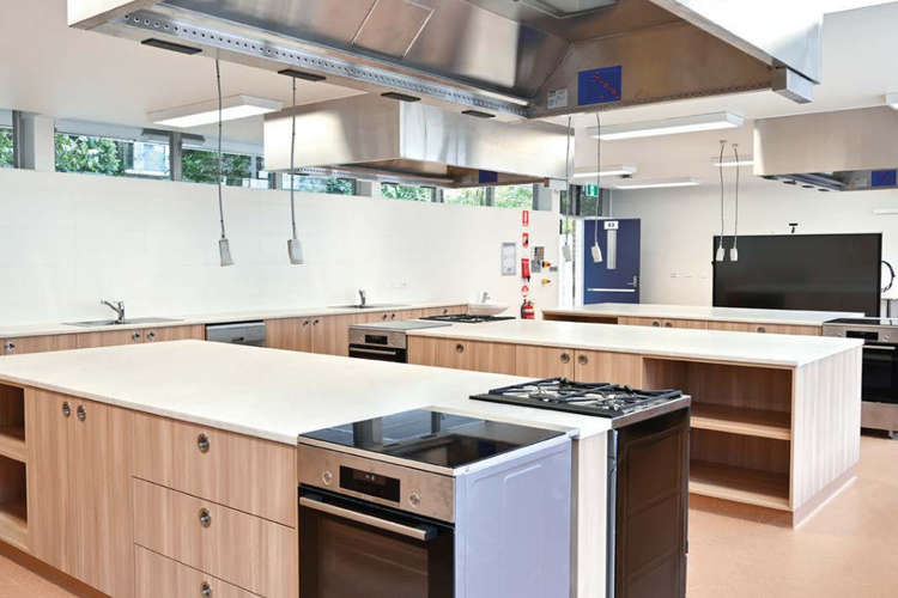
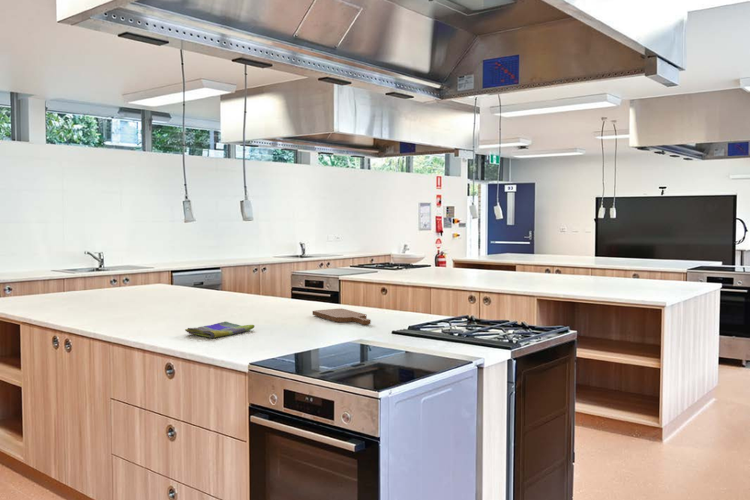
+ dish towel (220, 329)
+ cutting board (346, 316)
